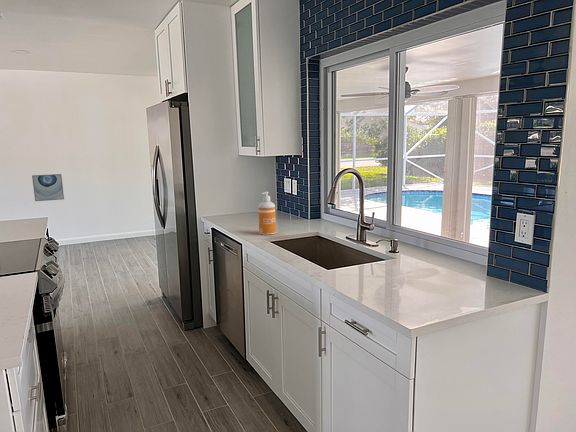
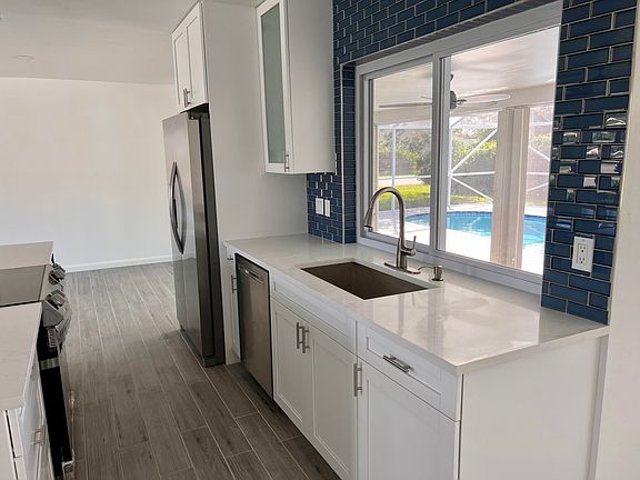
- soap dispenser (266, 212)
- wall art (48, 187)
